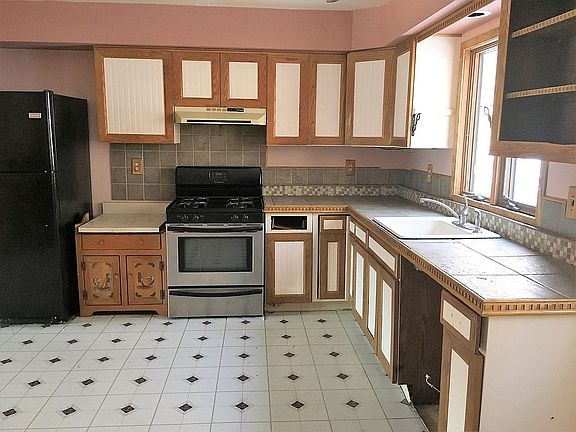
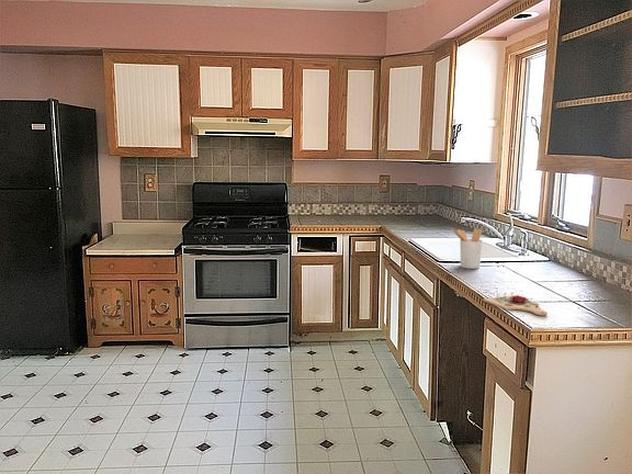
+ cutting board (520, 303)
+ utensil holder (465, 247)
